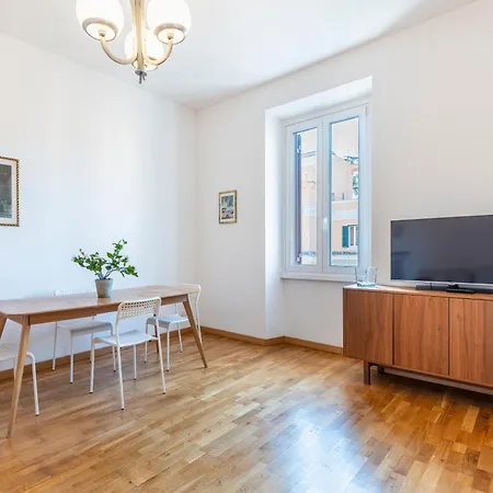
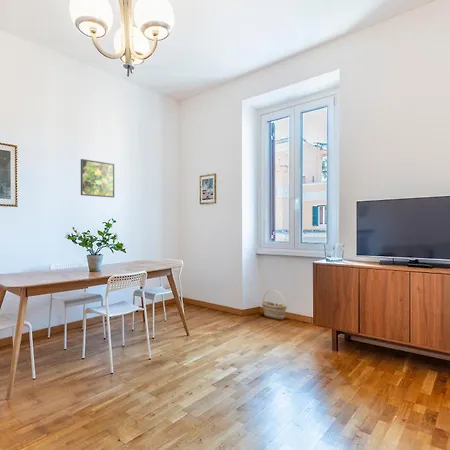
+ basket (273, 303)
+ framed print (98, 179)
